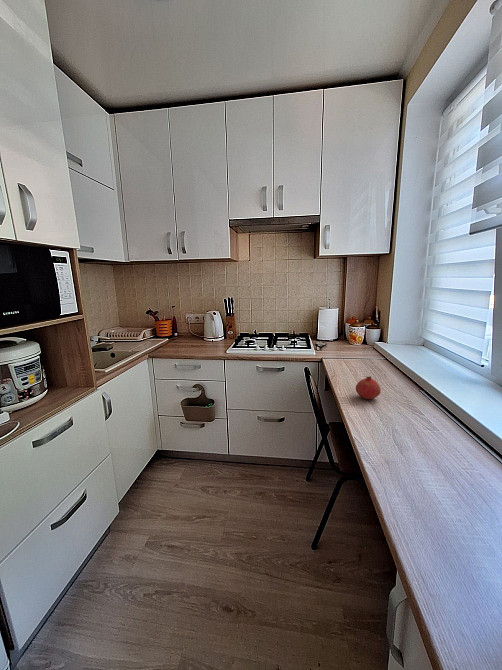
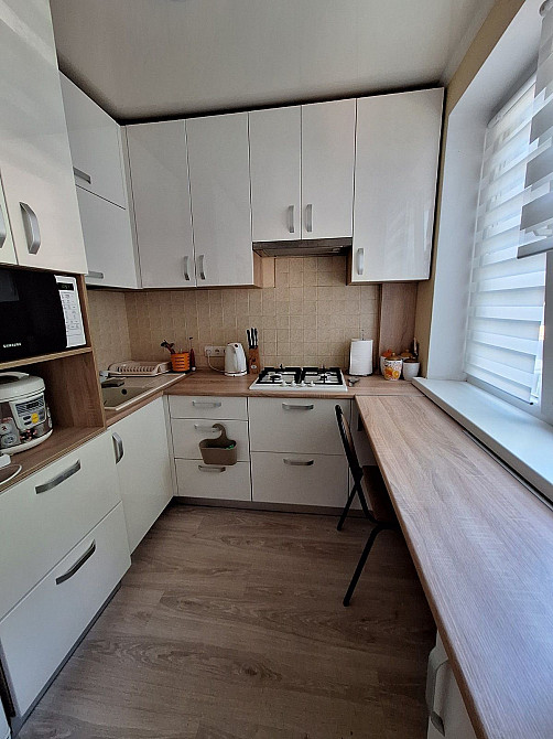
- fruit (368, 386)
